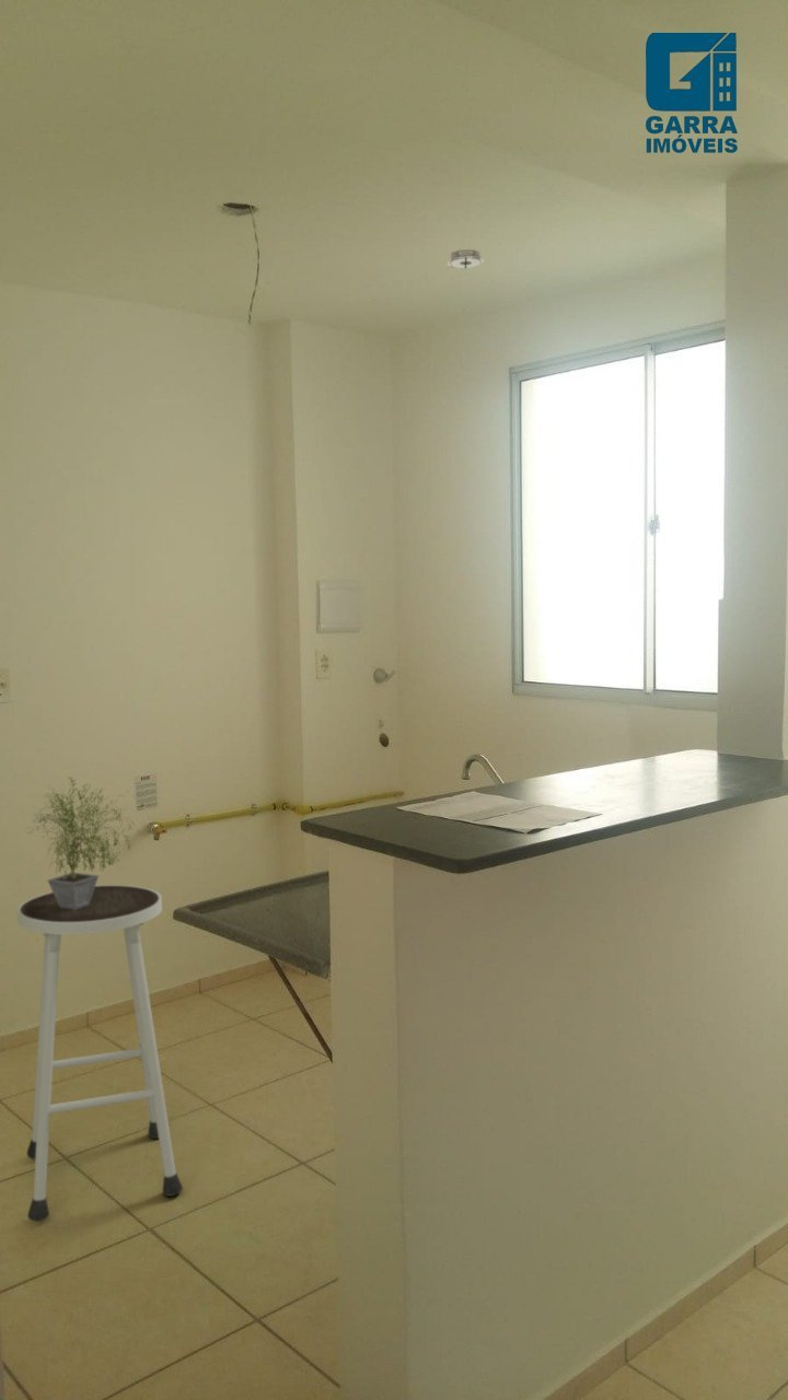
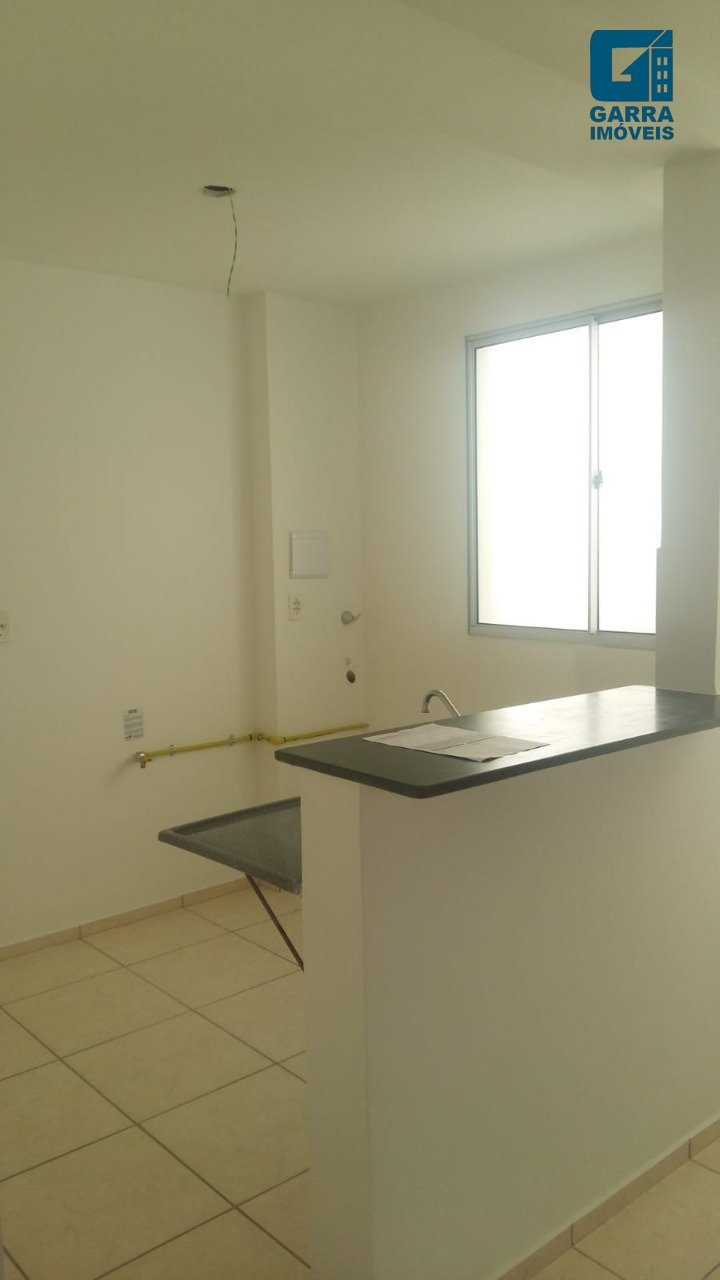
- potted plant (82, 838)
- stool (96, 1054)
- smoke detector (464, 258)
